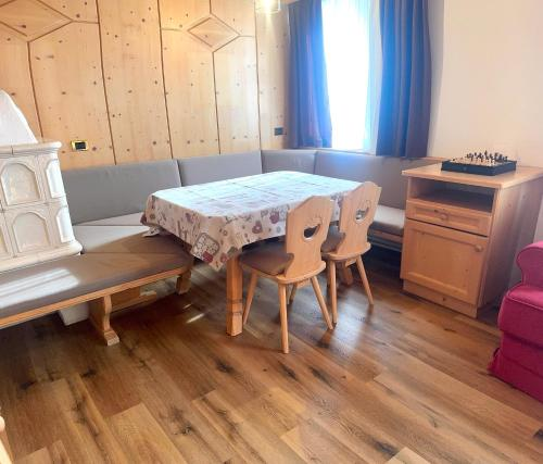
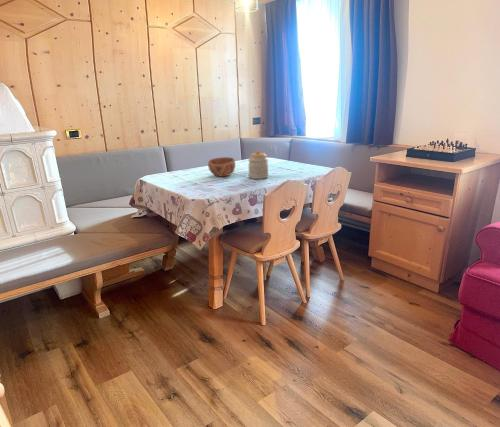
+ bowl (222, 167)
+ jar (258, 163)
